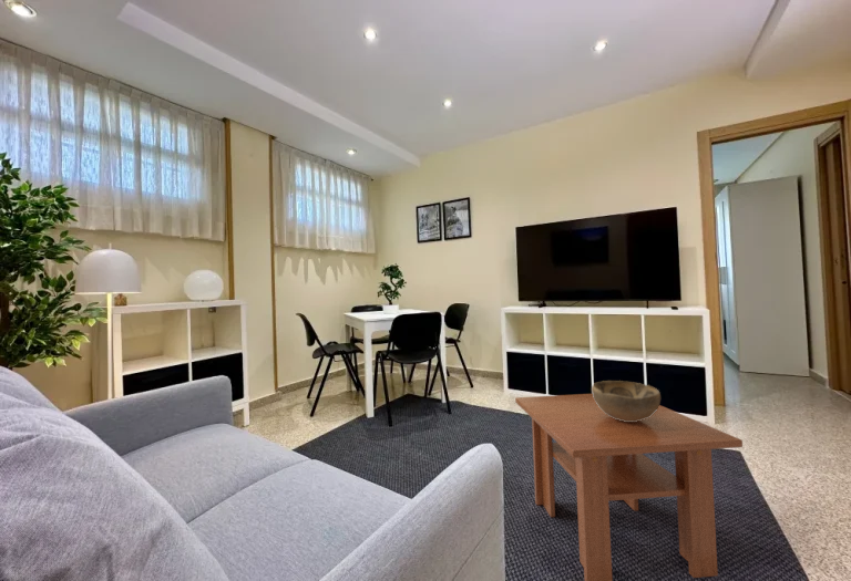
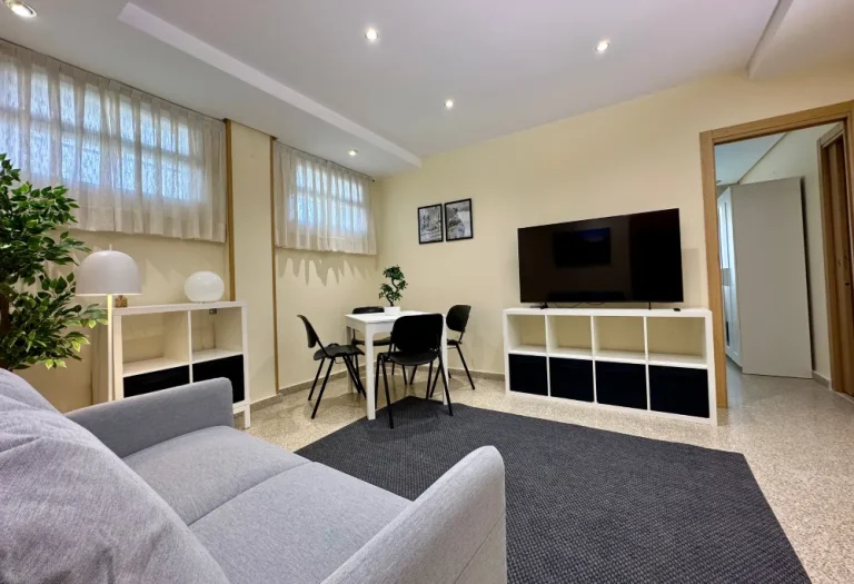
- coffee table (609, 474)
- decorative bowl (624, 402)
